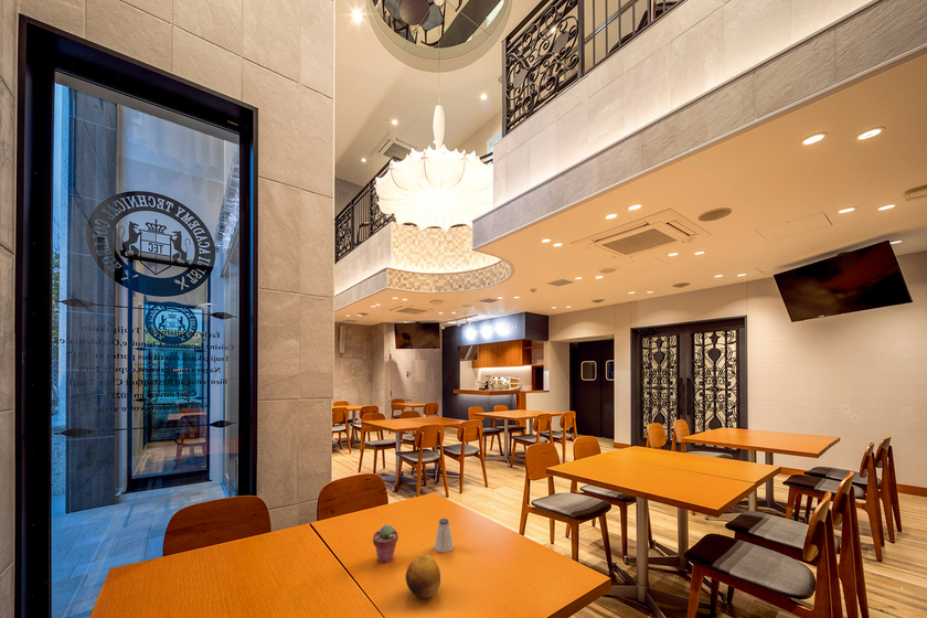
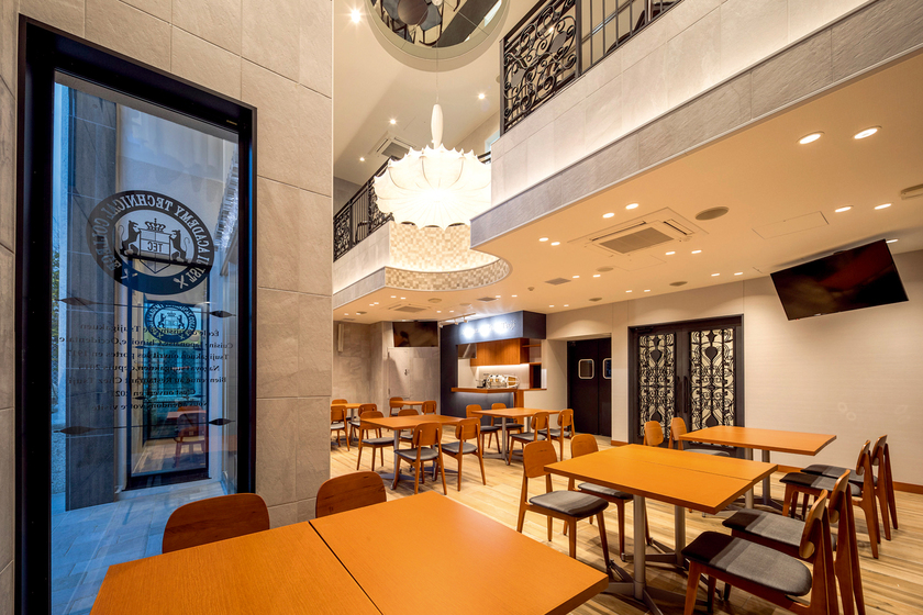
- fruit (423, 575)
- potted succulent (385, 541)
- saltshaker (444, 533)
